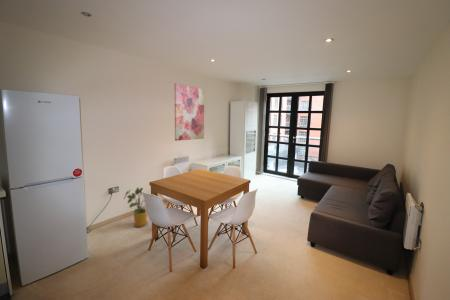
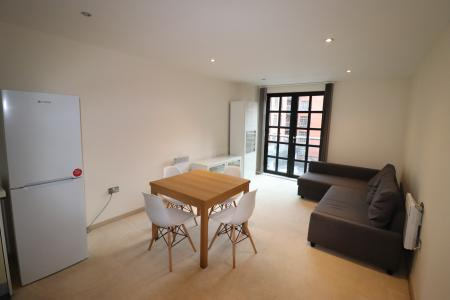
- wall art (190, 113)
- house plant (138, 208)
